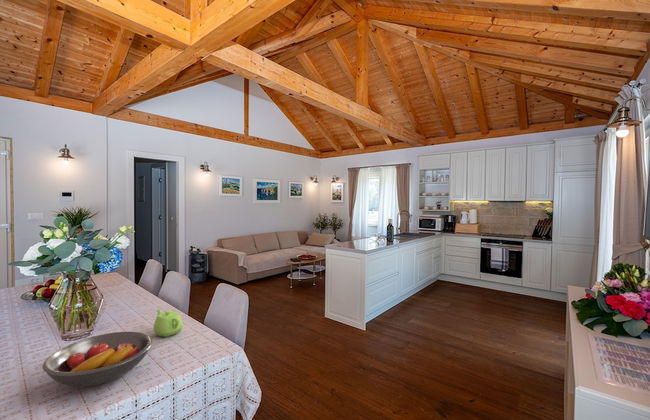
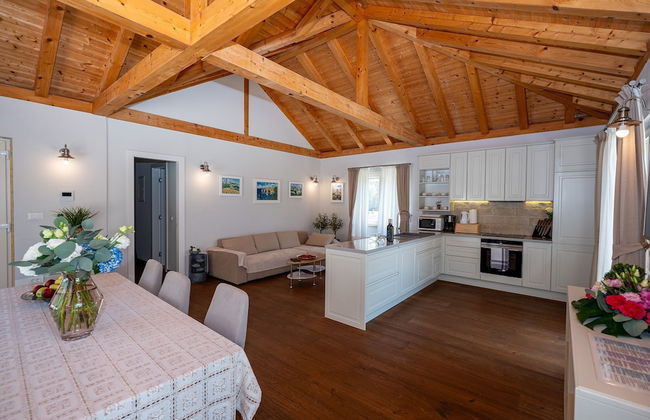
- fruit bowl (102, 358)
- teapot (167, 321)
